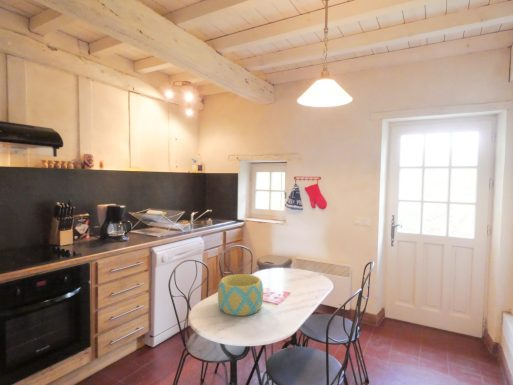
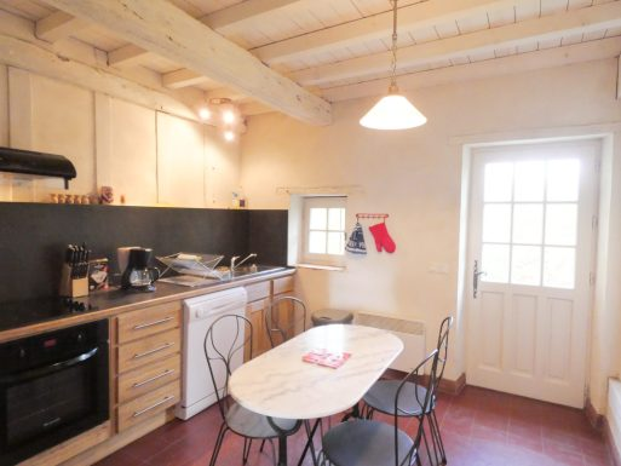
- bowl (240, 293)
